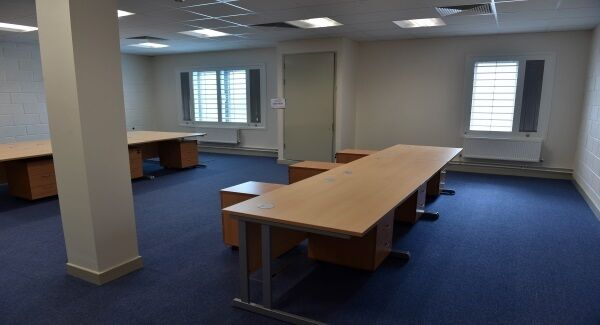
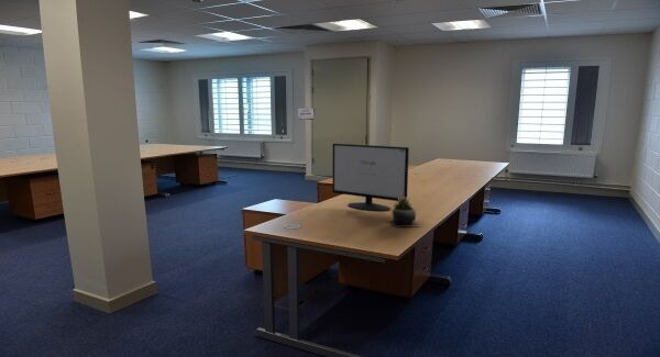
+ succulent plant (404, 210)
+ computer monitor (370, 176)
